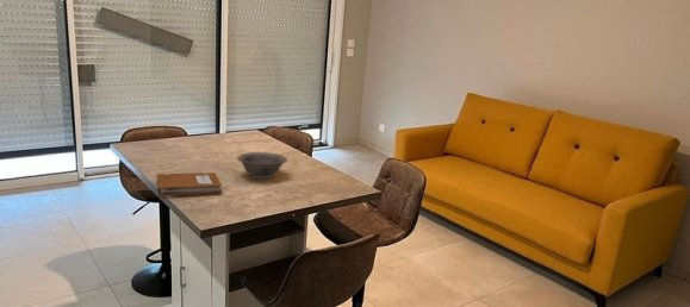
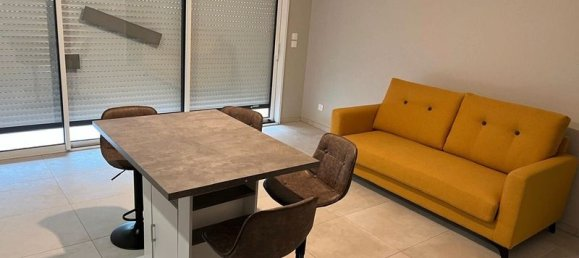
- decorative bowl (261, 167)
- notebook (189, 182)
